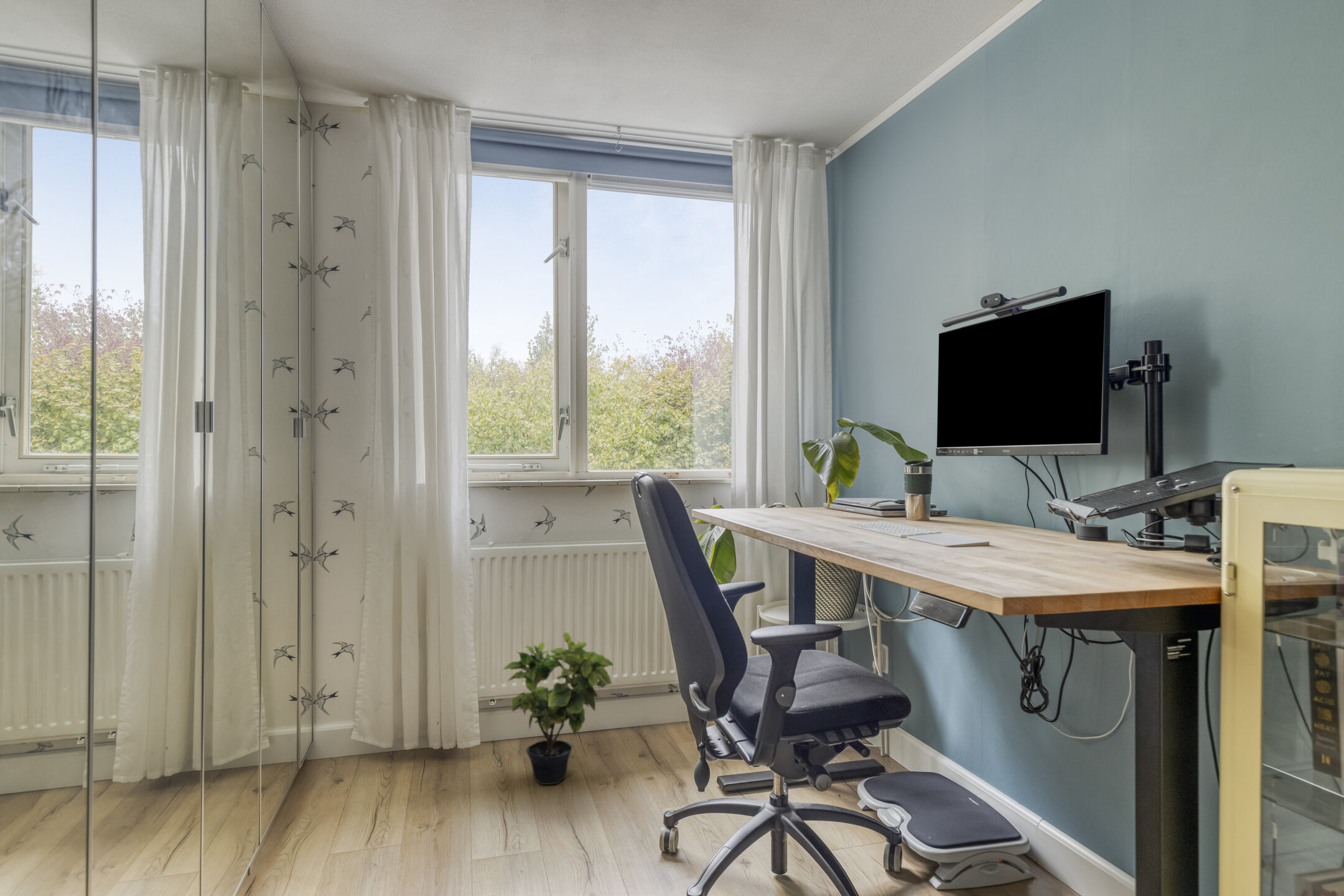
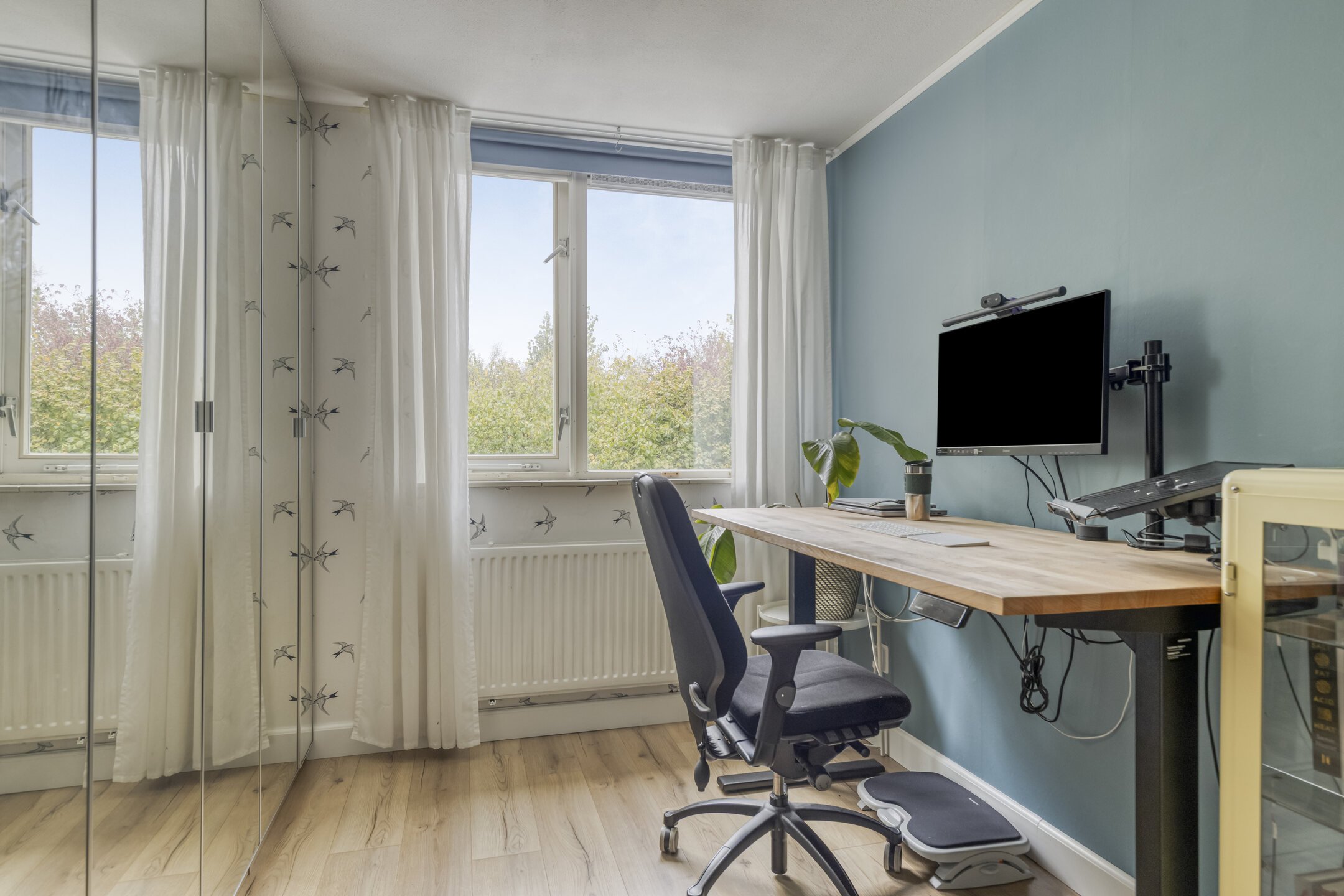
- potted plant (559, 706)
